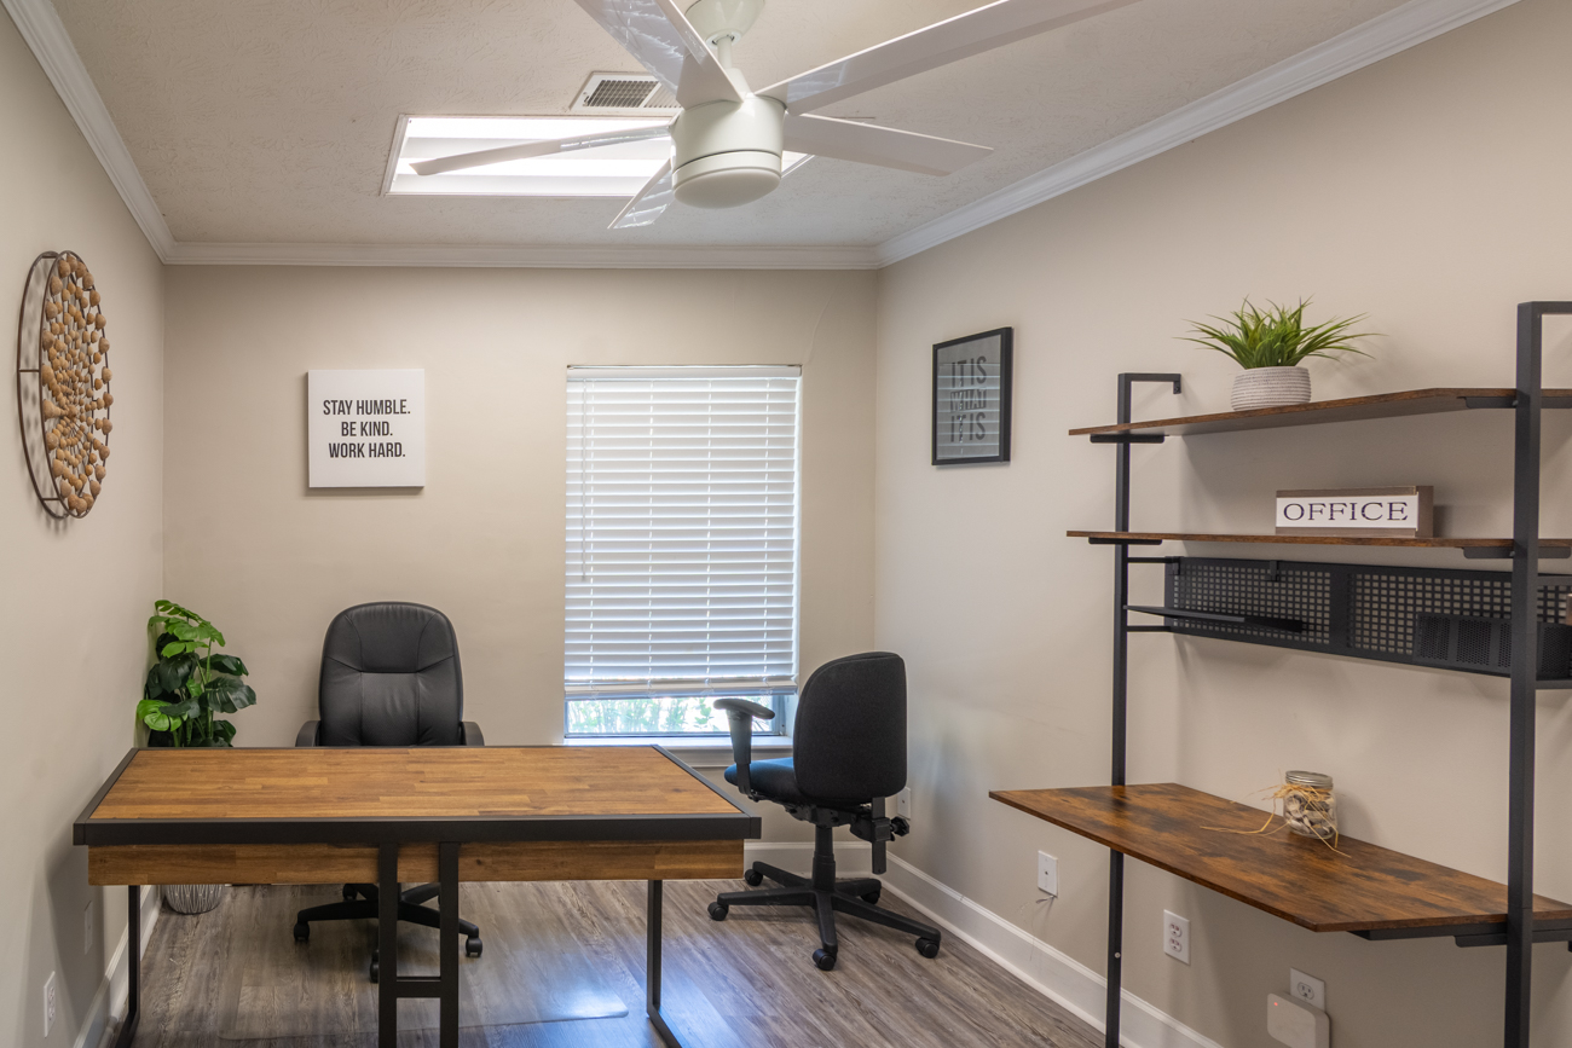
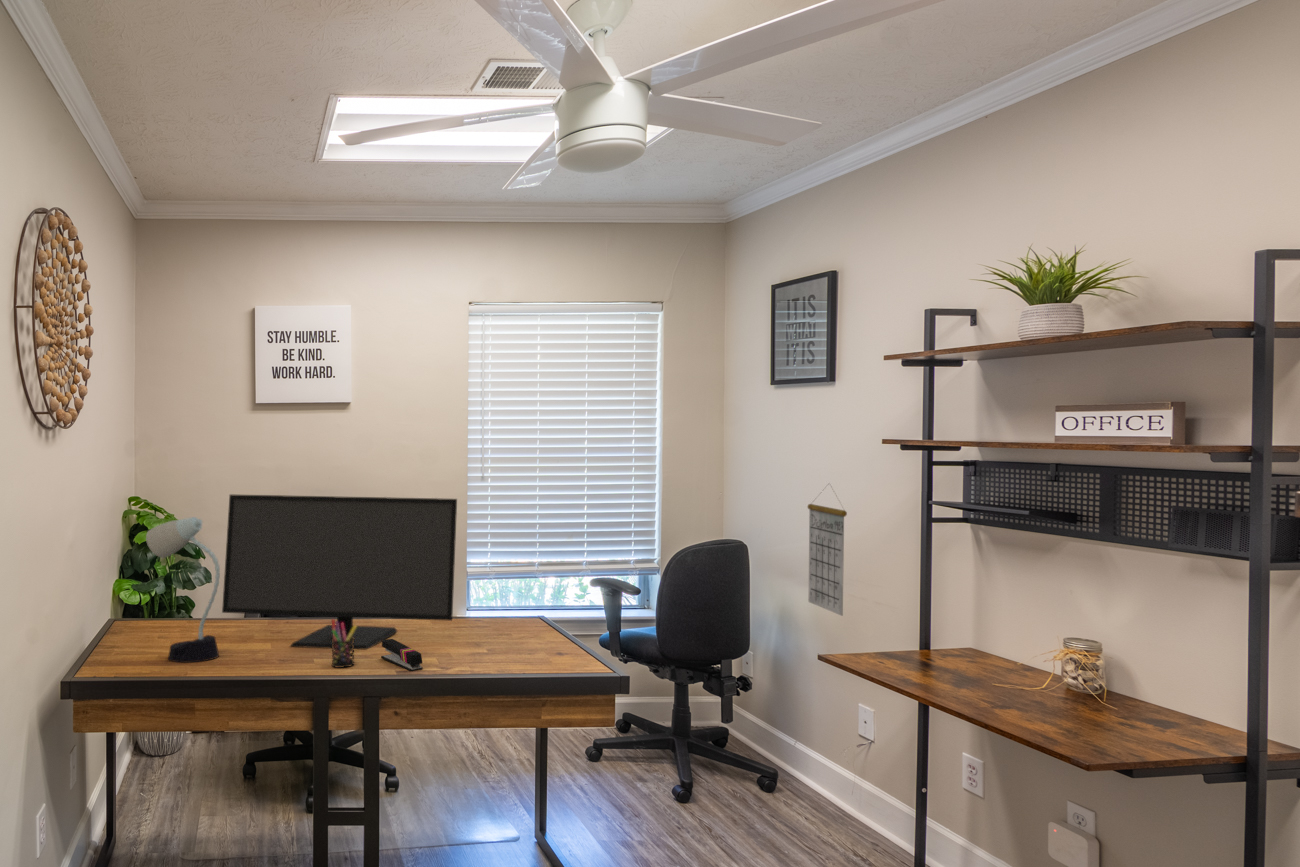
+ calendar (826, 545)
+ stapler (401, 654)
+ desk lamp (212, 592)
+ monitor (345, 567)
+ pen holder (340, 642)
